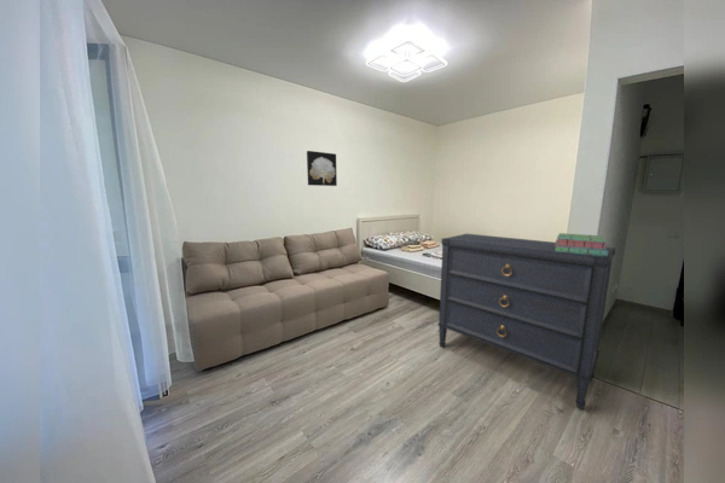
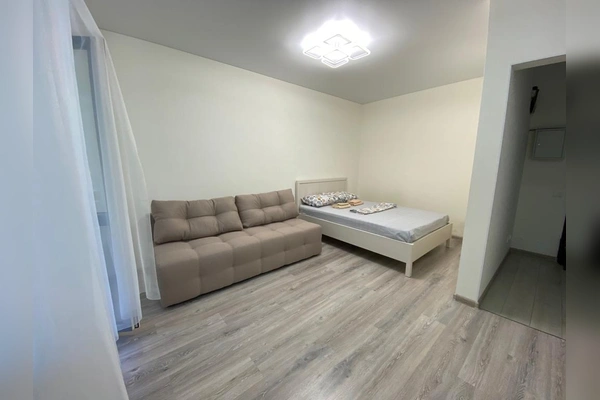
- wall art (321, 169)
- dresser (512, 304)
- stack of books (579, 243)
